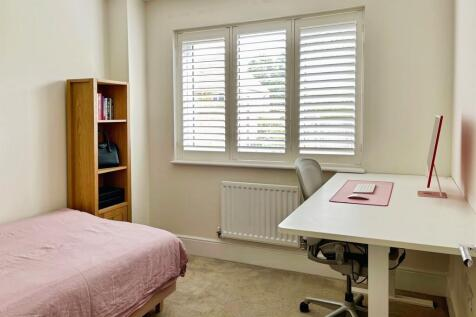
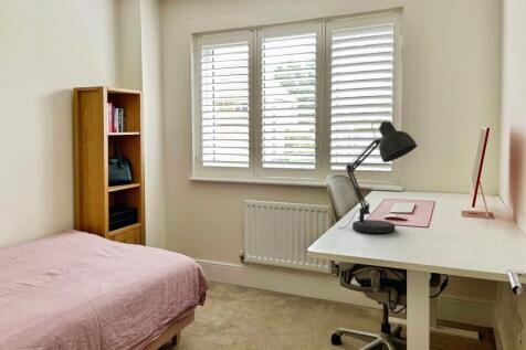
+ desk lamp (383, 161)
